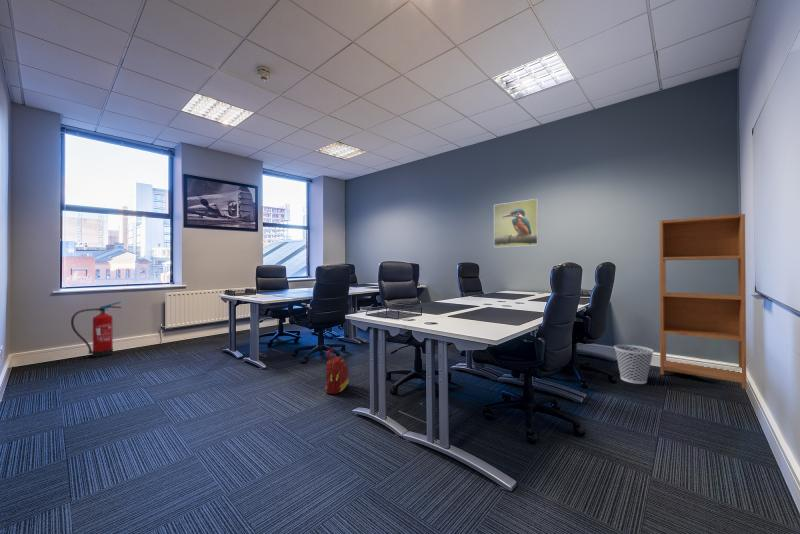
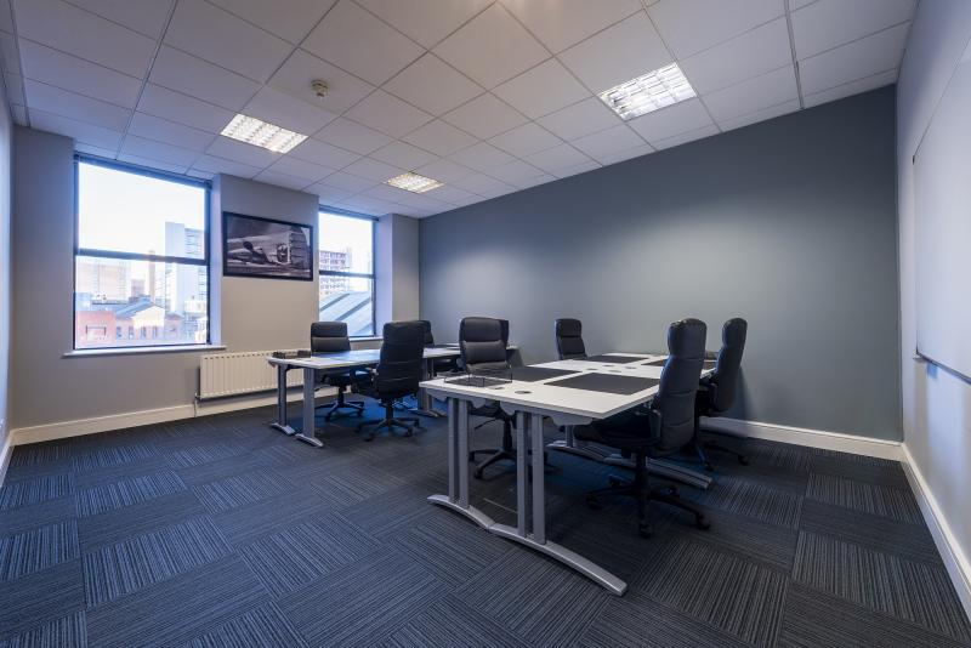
- bookcase (699, 298)
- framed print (515, 224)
- wastebasket (633, 364)
- fire extinguisher (97, 329)
- backpack (336, 369)
